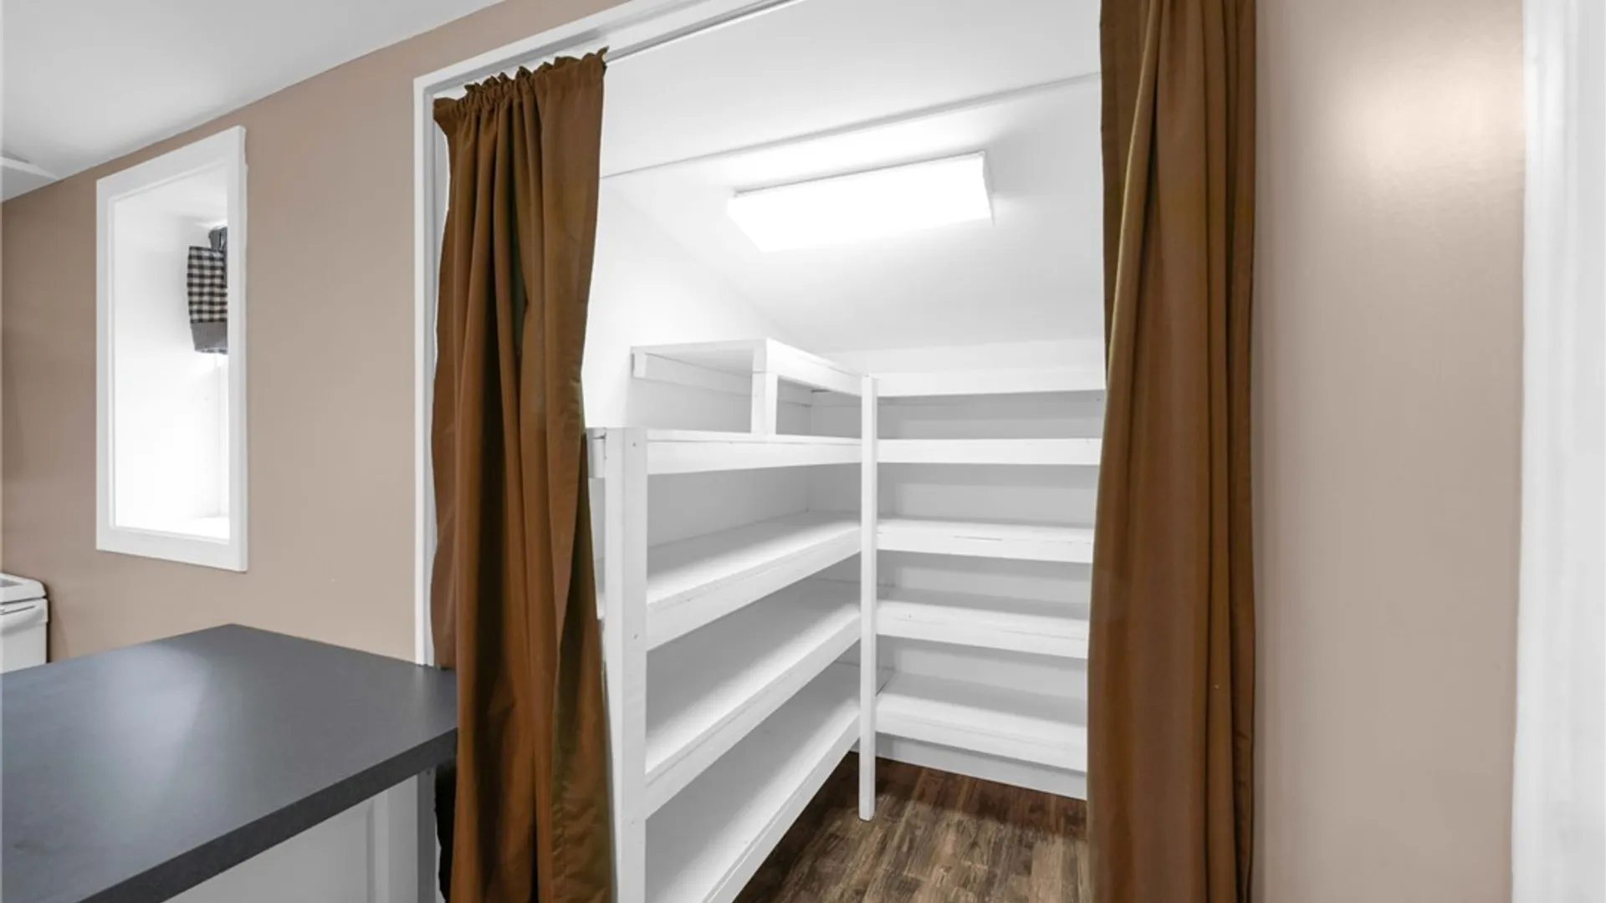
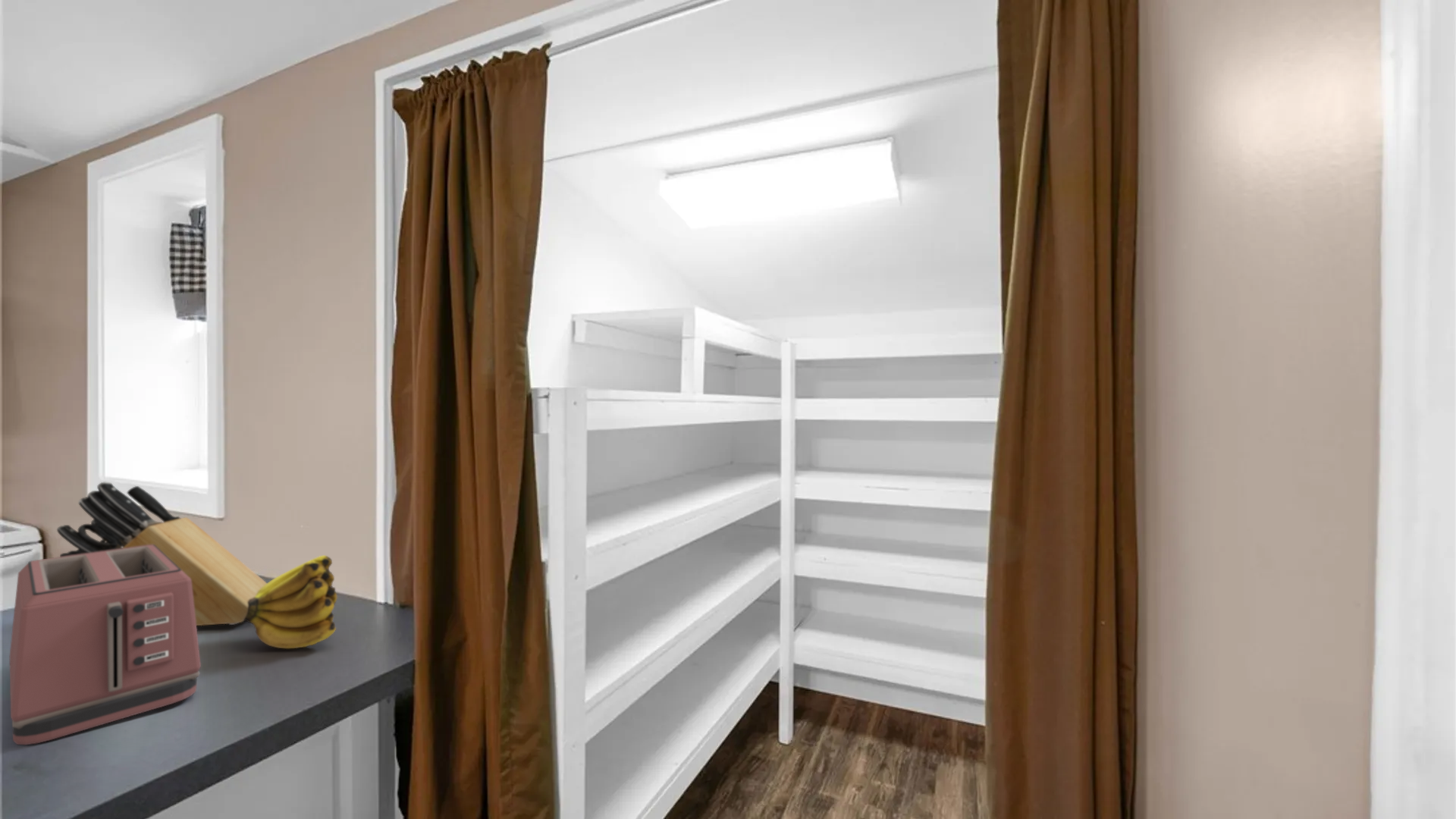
+ knife block (174, 550)
+ banana (292, 601)
+ toaster (104, 628)
